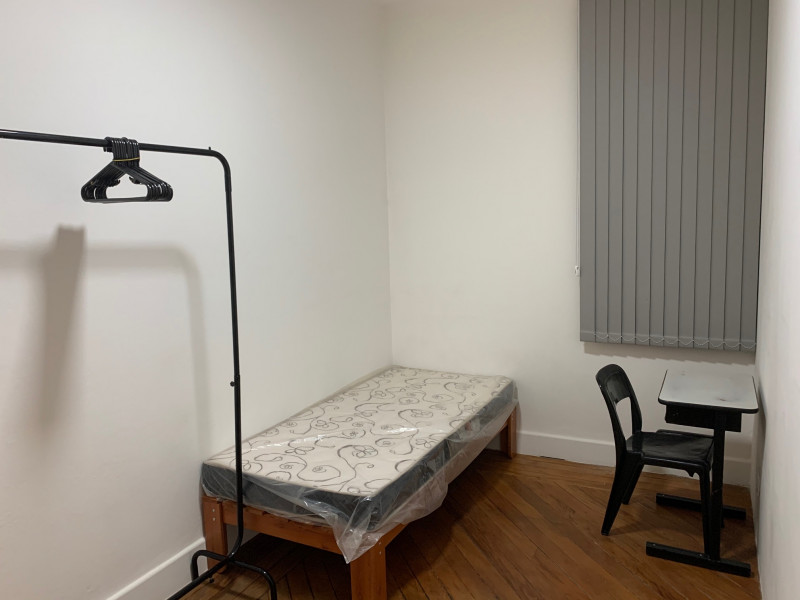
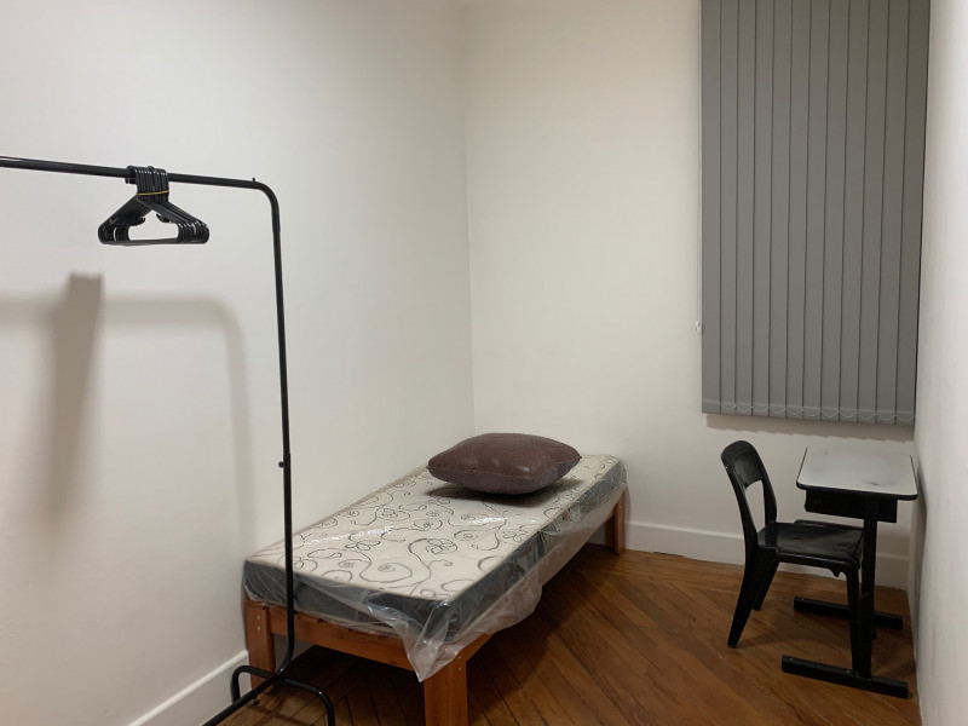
+ pillow (506, 462)
